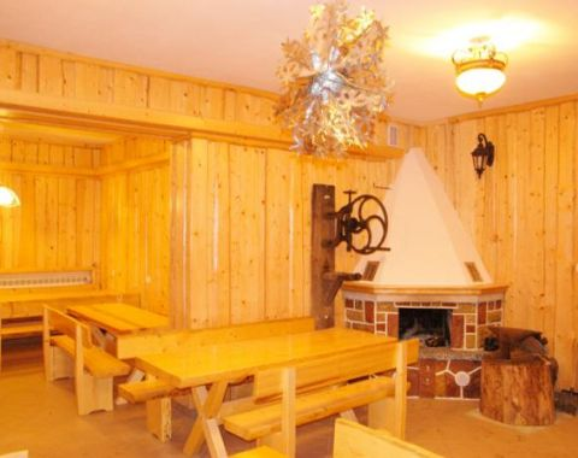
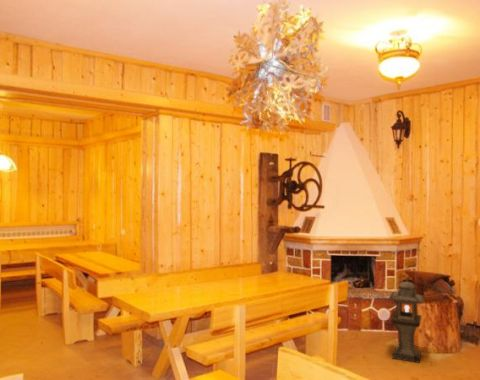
+ lantern (406, 319)
